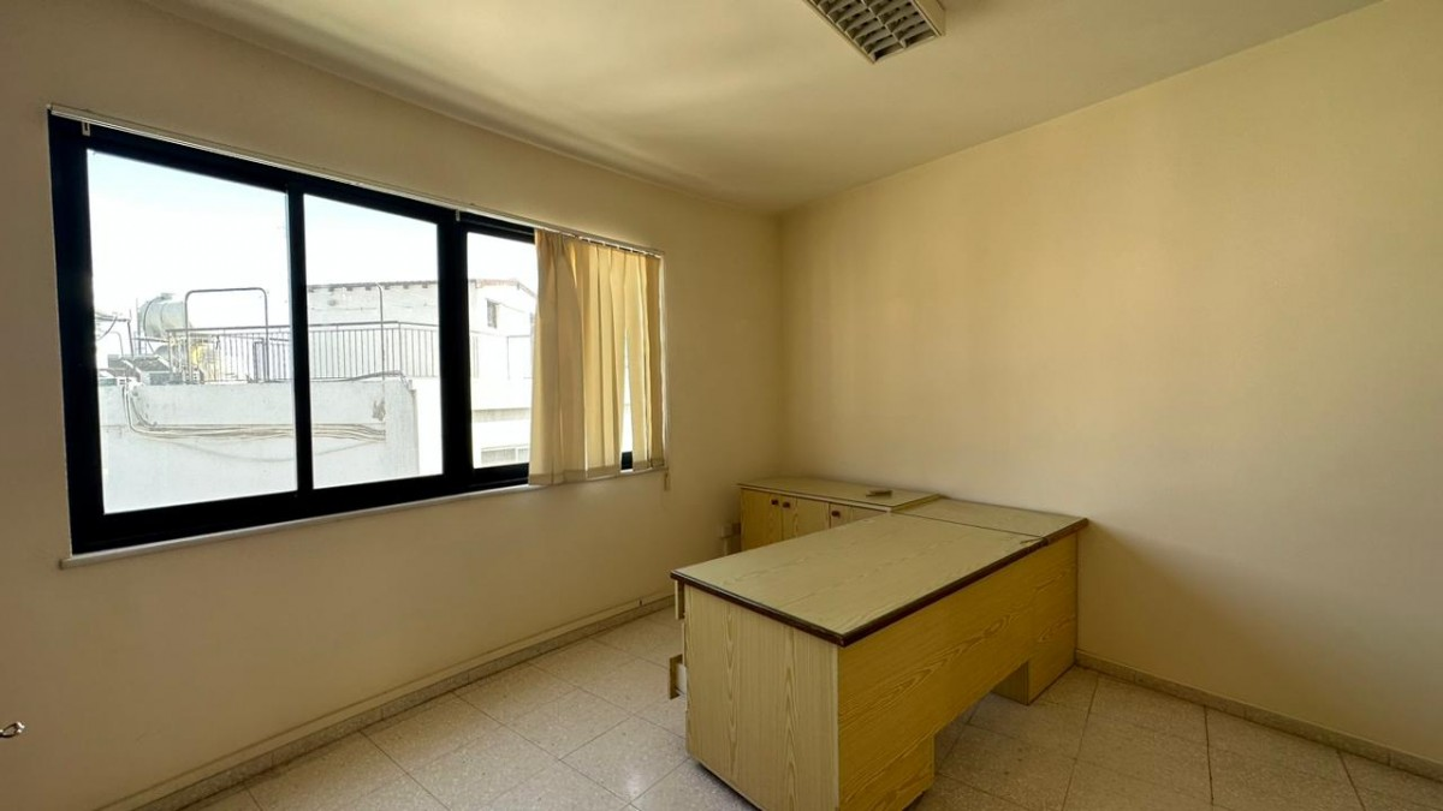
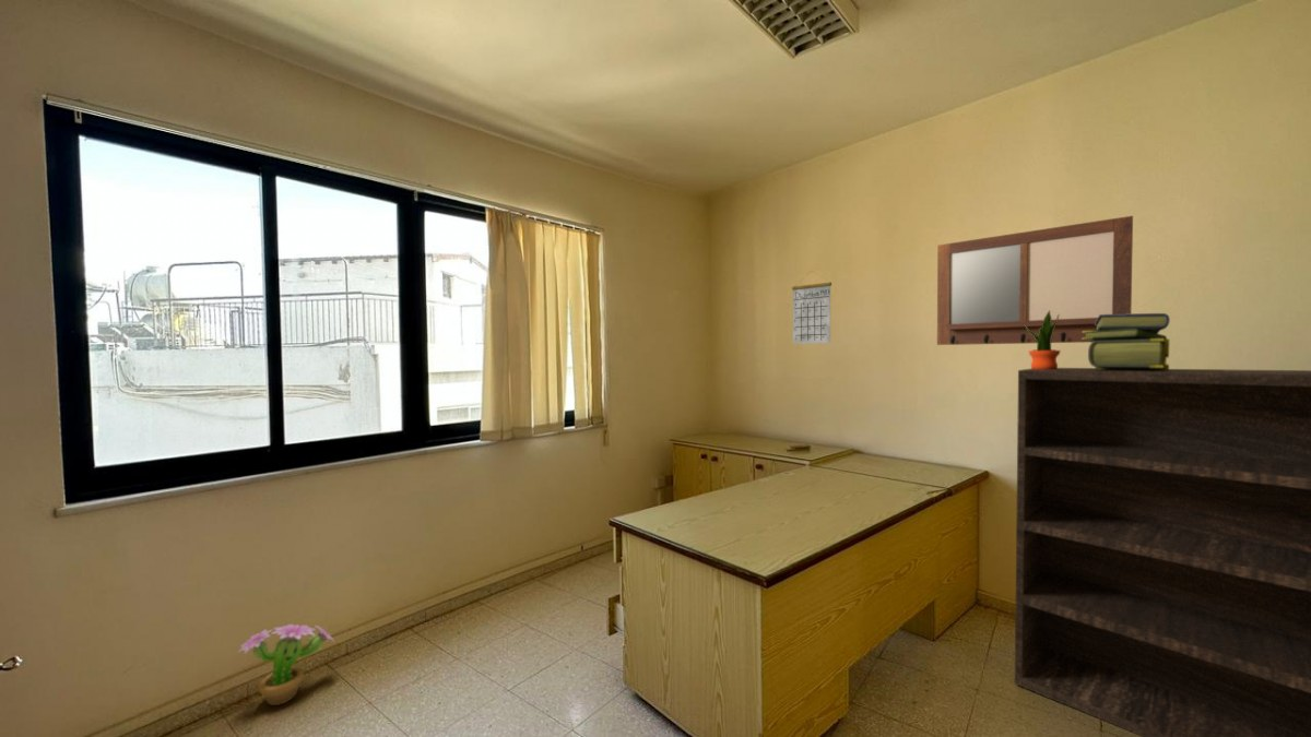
+ bookshelf (1169, 546)
+ decorative plant (288, 659)
+ writing board (1023, 287)
+ stack of books (1126, 342)
+ calendar (811, 307)
+ potted plant (1043, 338)
